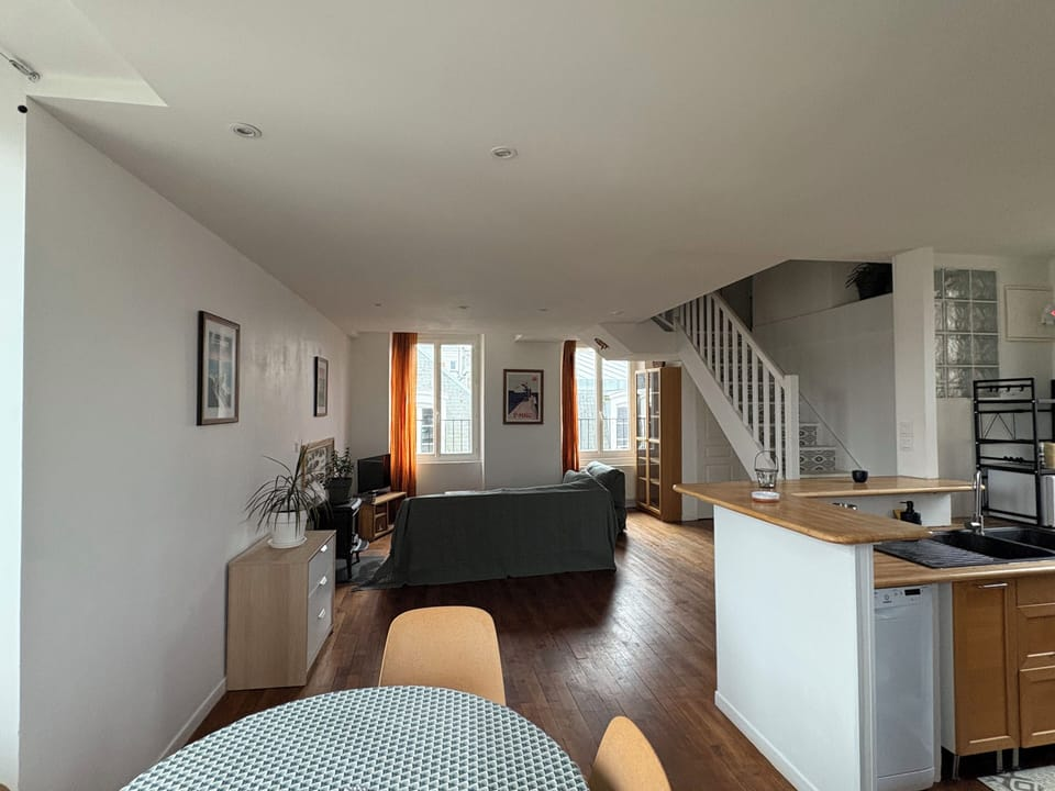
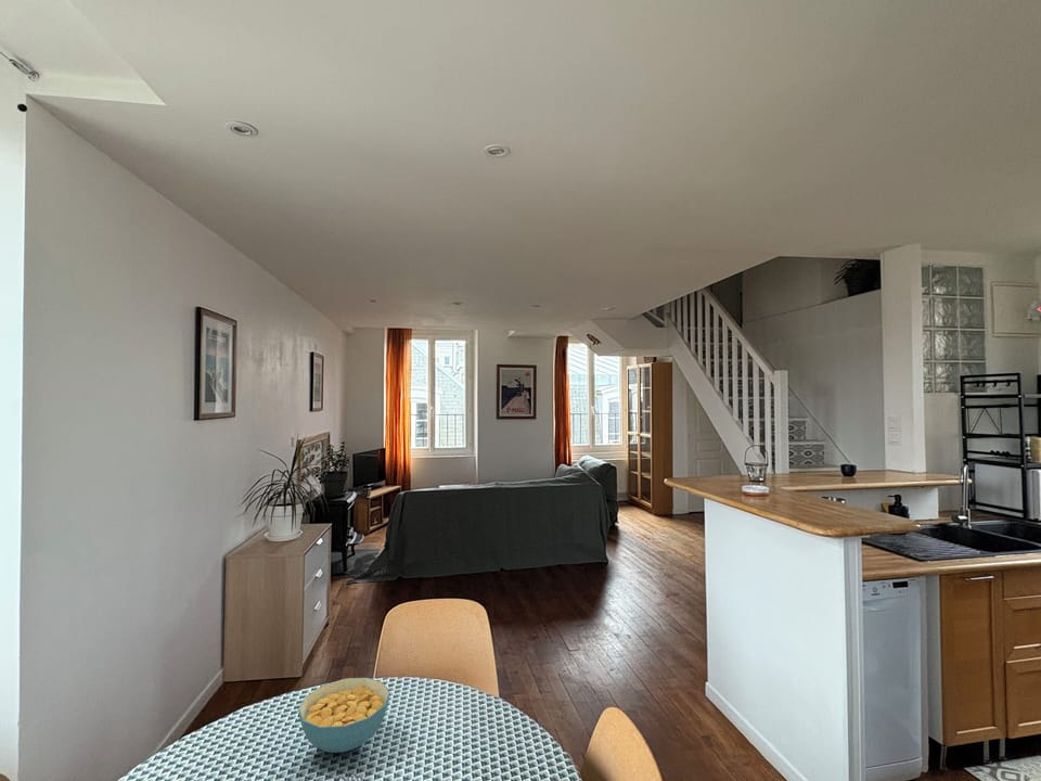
+ cereal bowl (345, 721)
